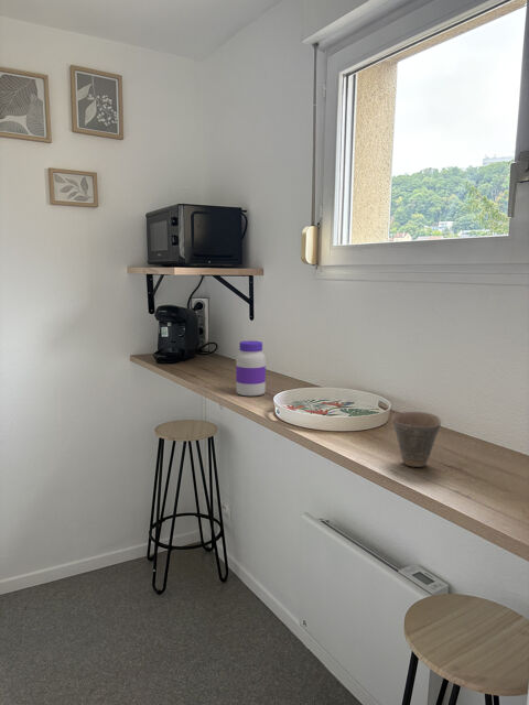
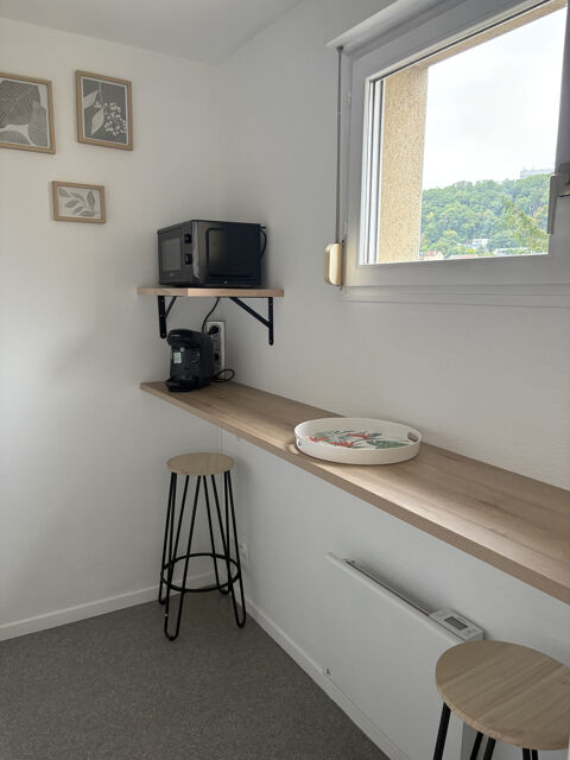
- cup (414, 441)
- jar (250, 367)
